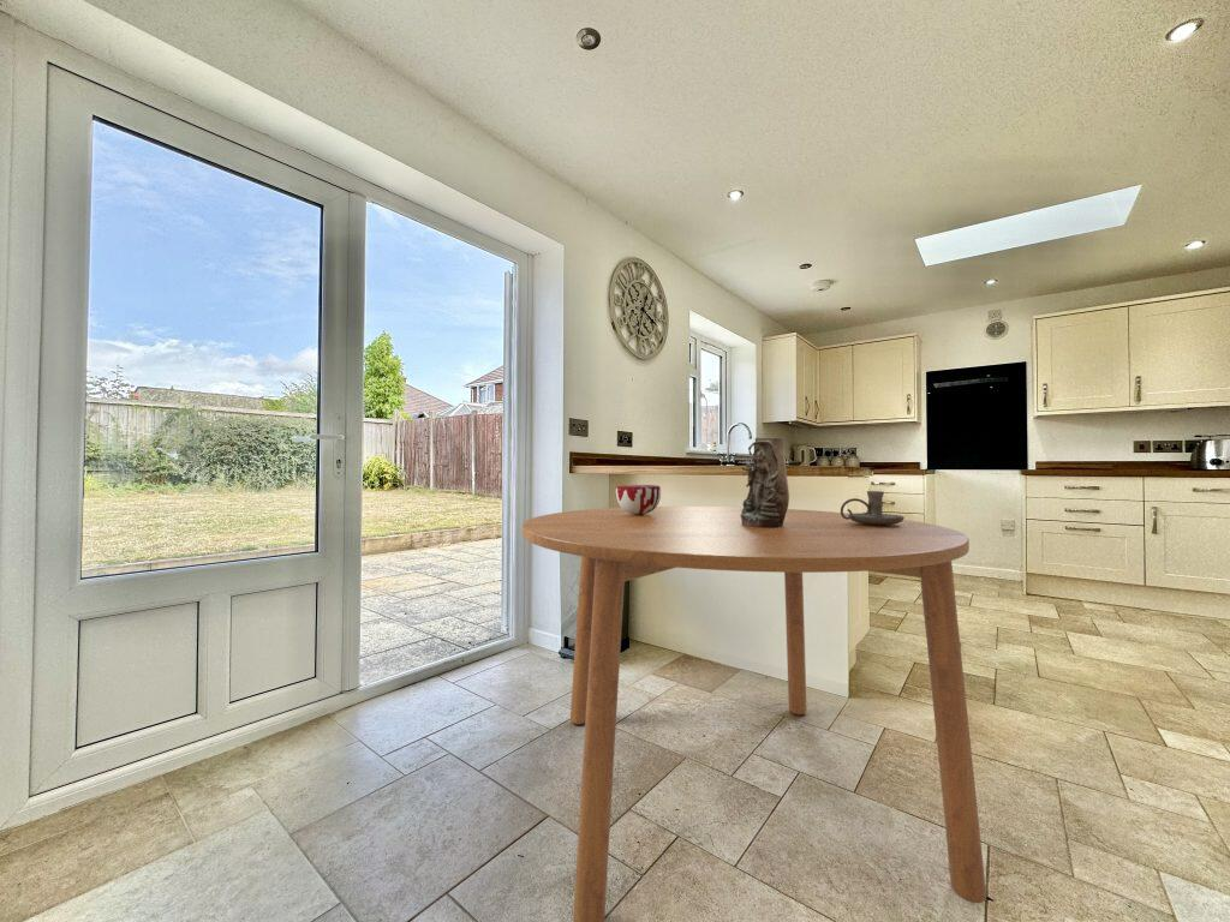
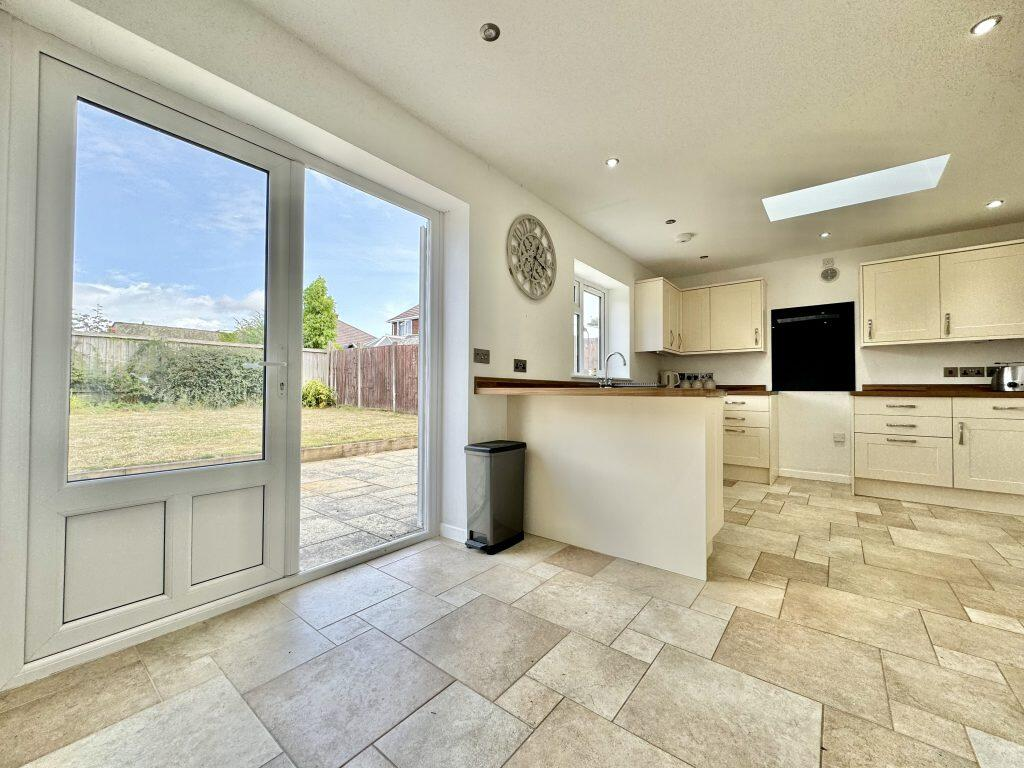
- candle holder (870, 507)
- dining table (787, 653)
- decorative bowl (638, 499)
- vase (764, 480)
